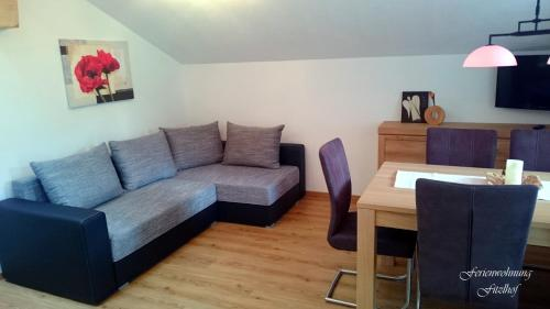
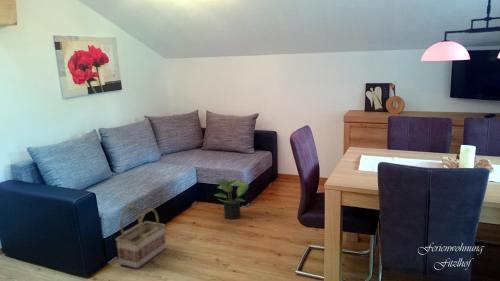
+ basket (141, 232)
+ potted plant (228, 196)
